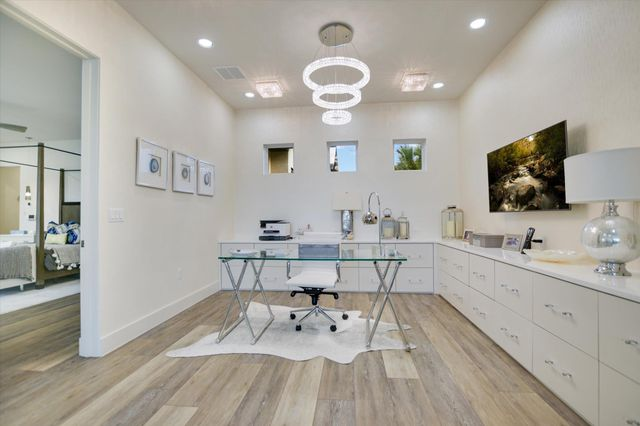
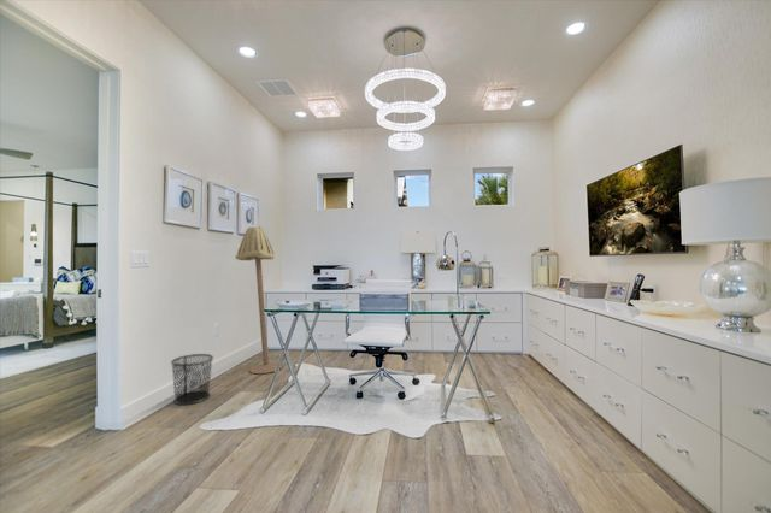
+ floor lamp (258, 296)
+ waste bin (192, 378)
